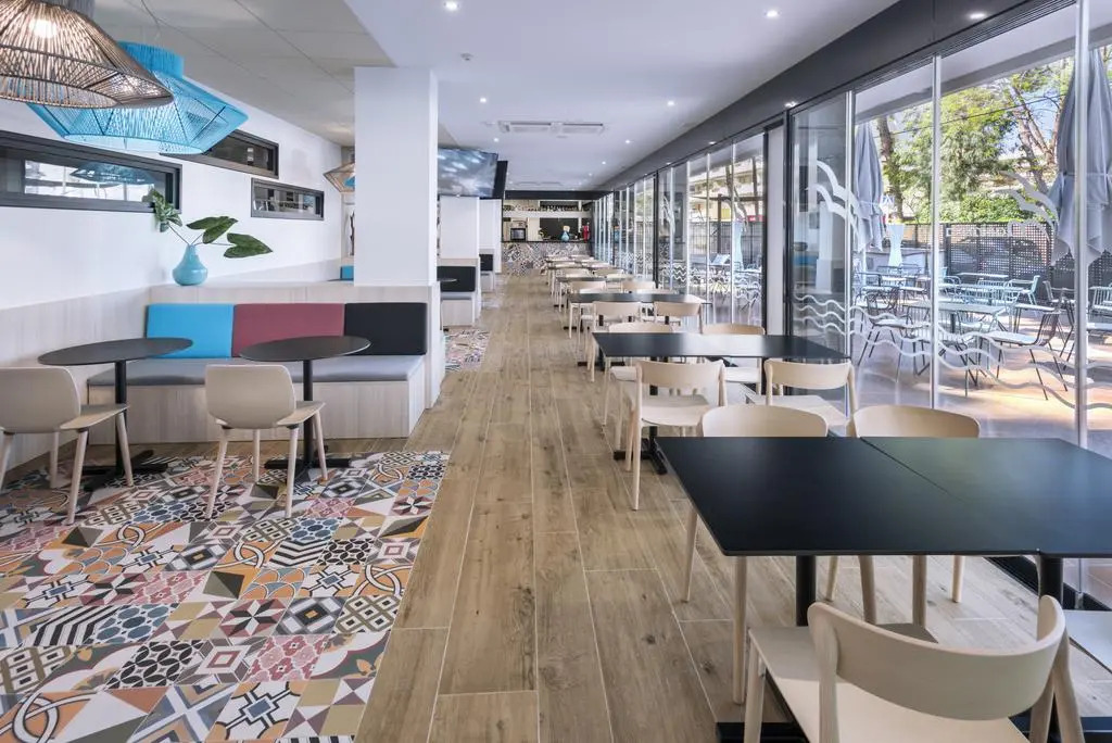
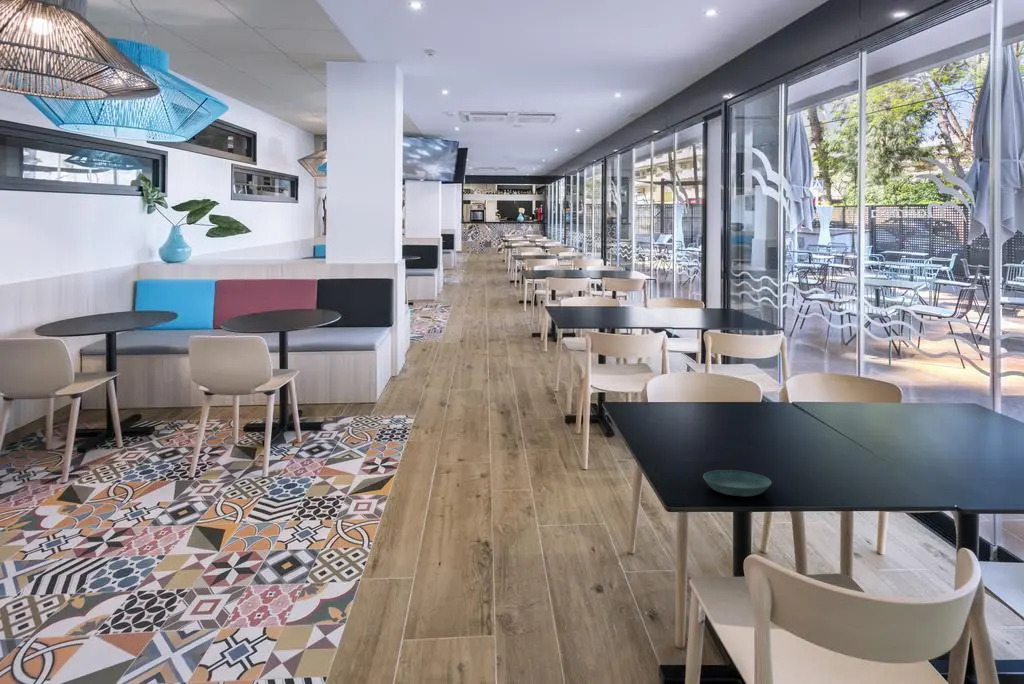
+ saucer (736, 484)
